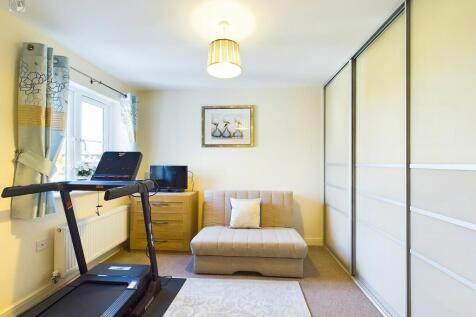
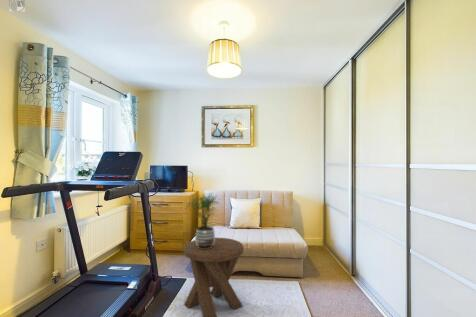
+ music stool (213, 275)
+ potted plant (204, 219)
